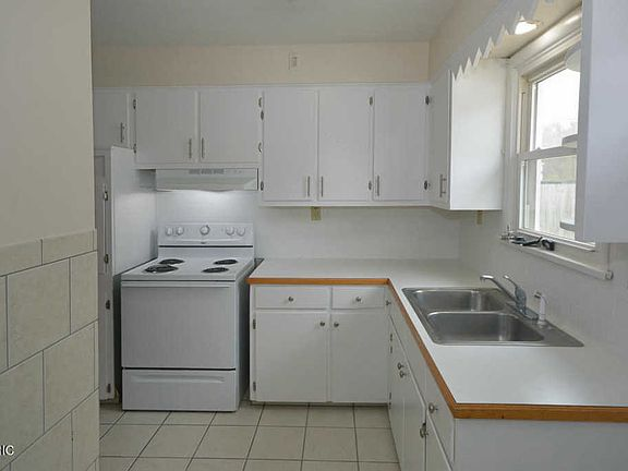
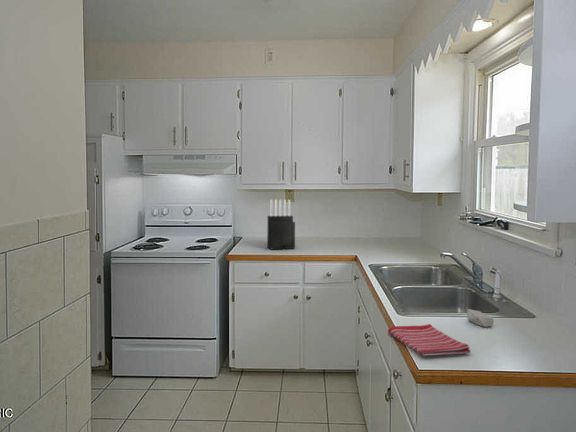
+ soap bar (479, 317)
+ dish towel (426, 339)
+ knife block (281, 224)
